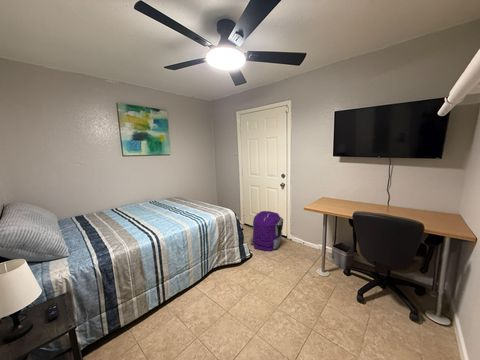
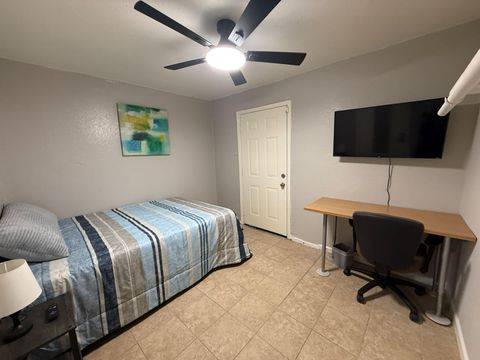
- backpack (266, 228)
